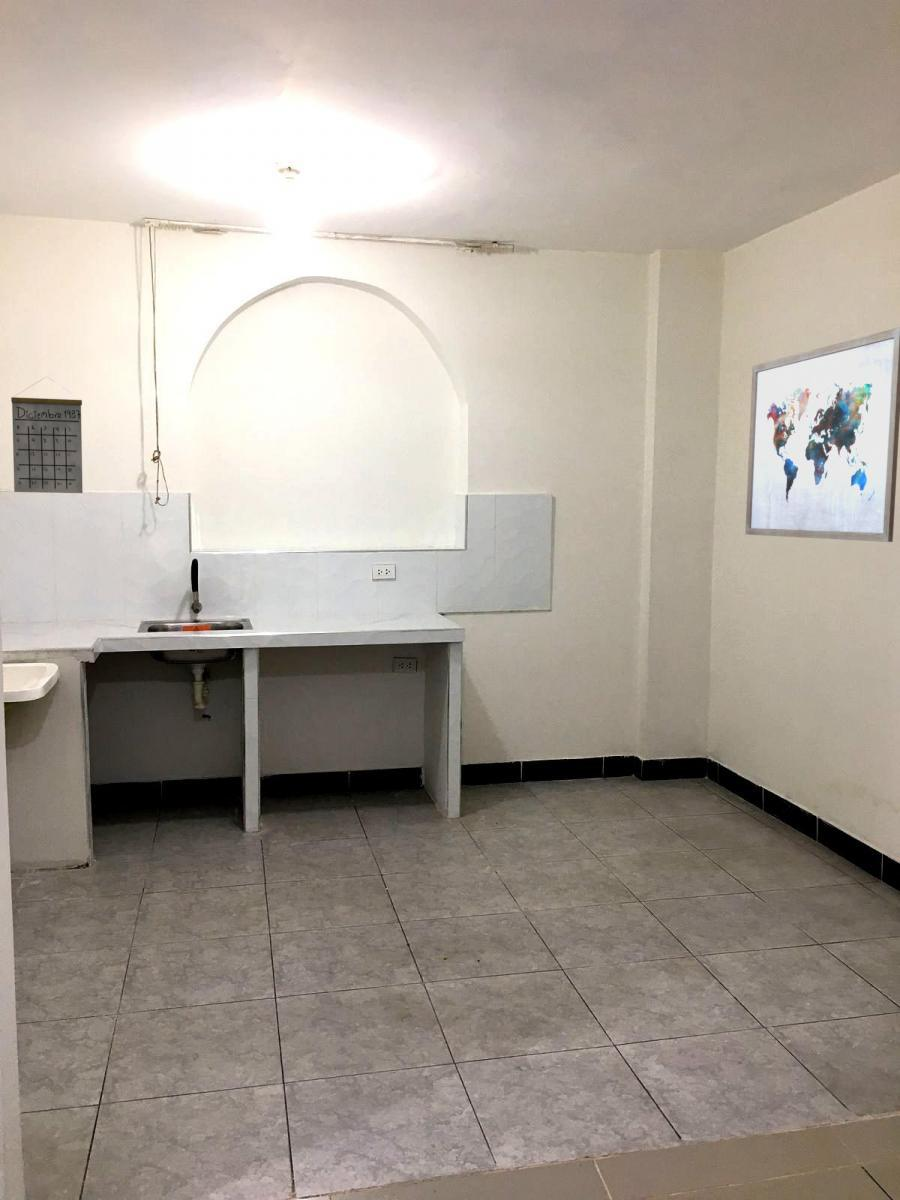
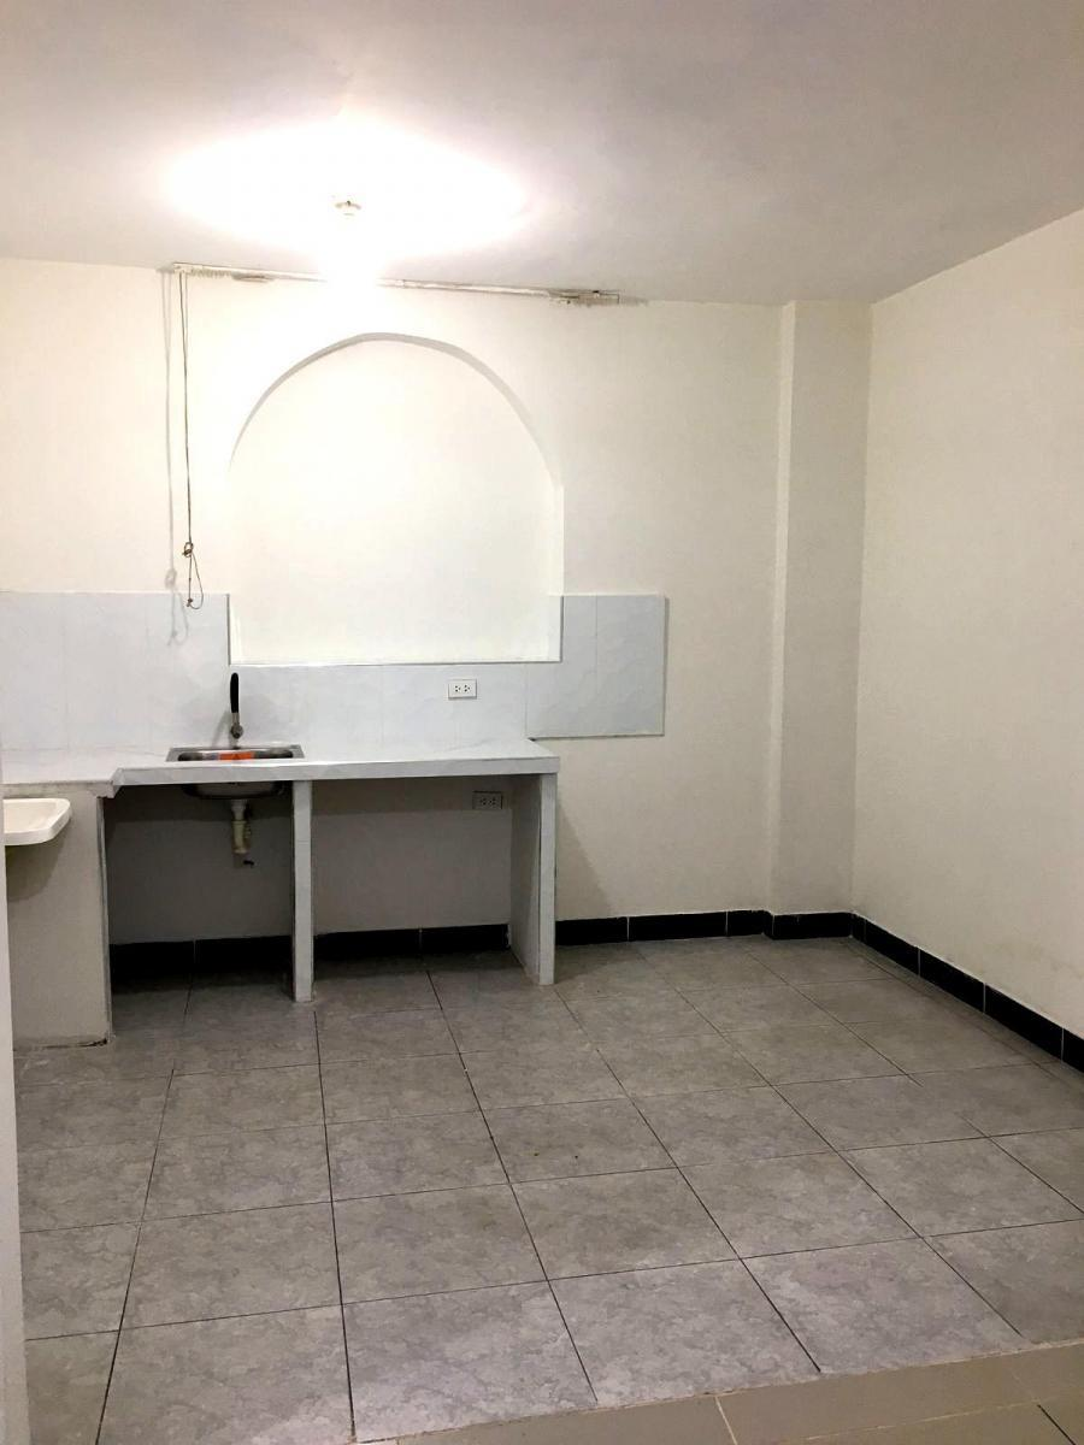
- calendar (47, 434)
- wall art (814, 444)
